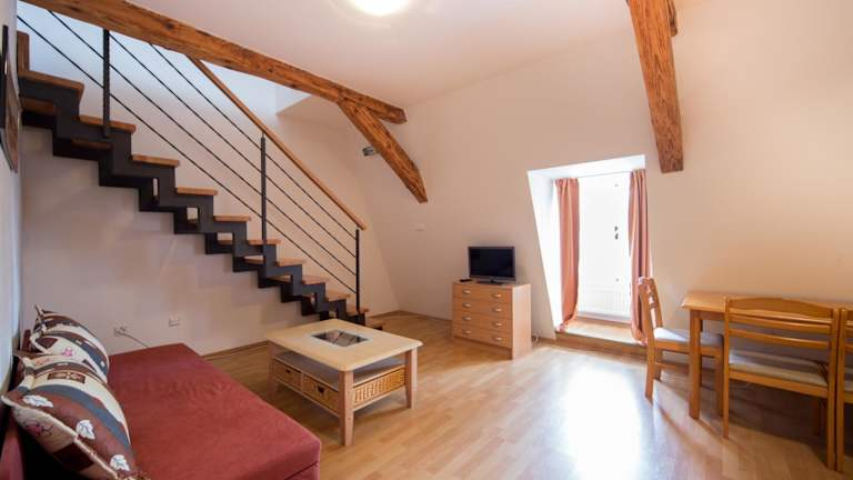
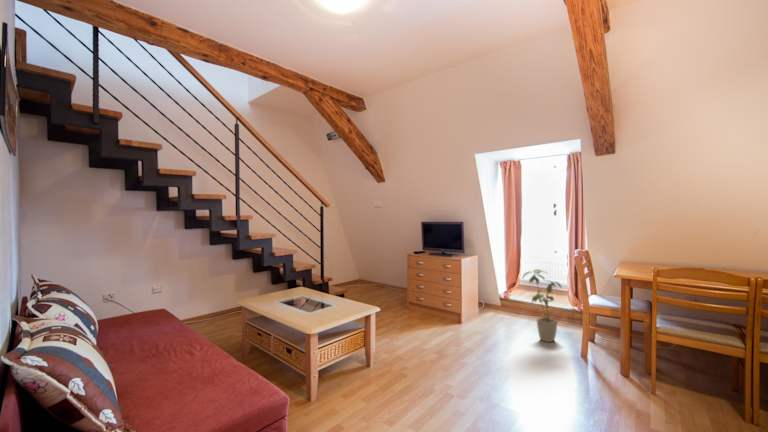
+ house plant (542, 305)
